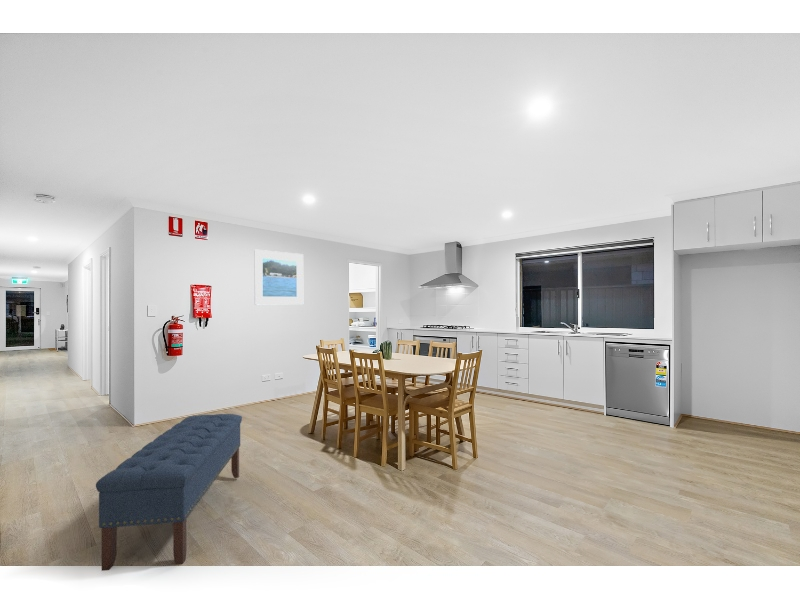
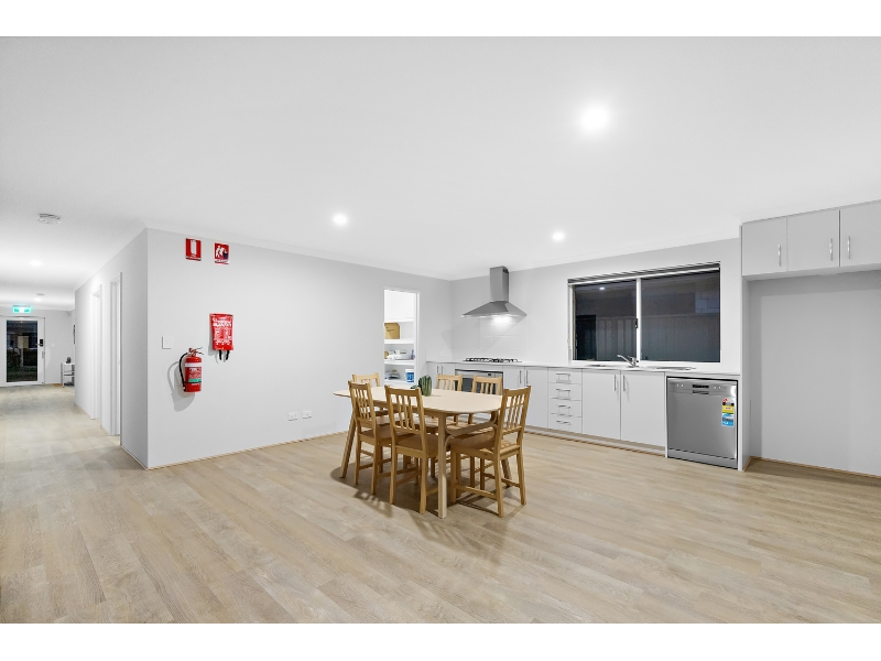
- bench (185, 475)
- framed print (280, 278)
